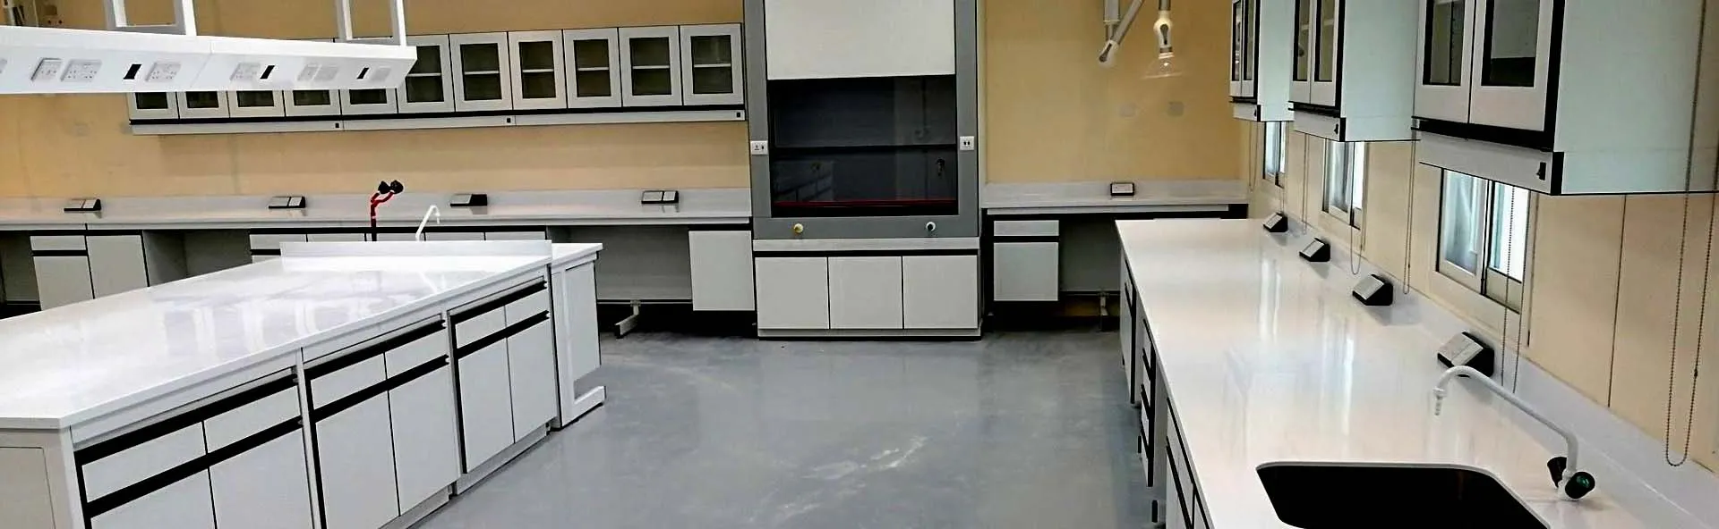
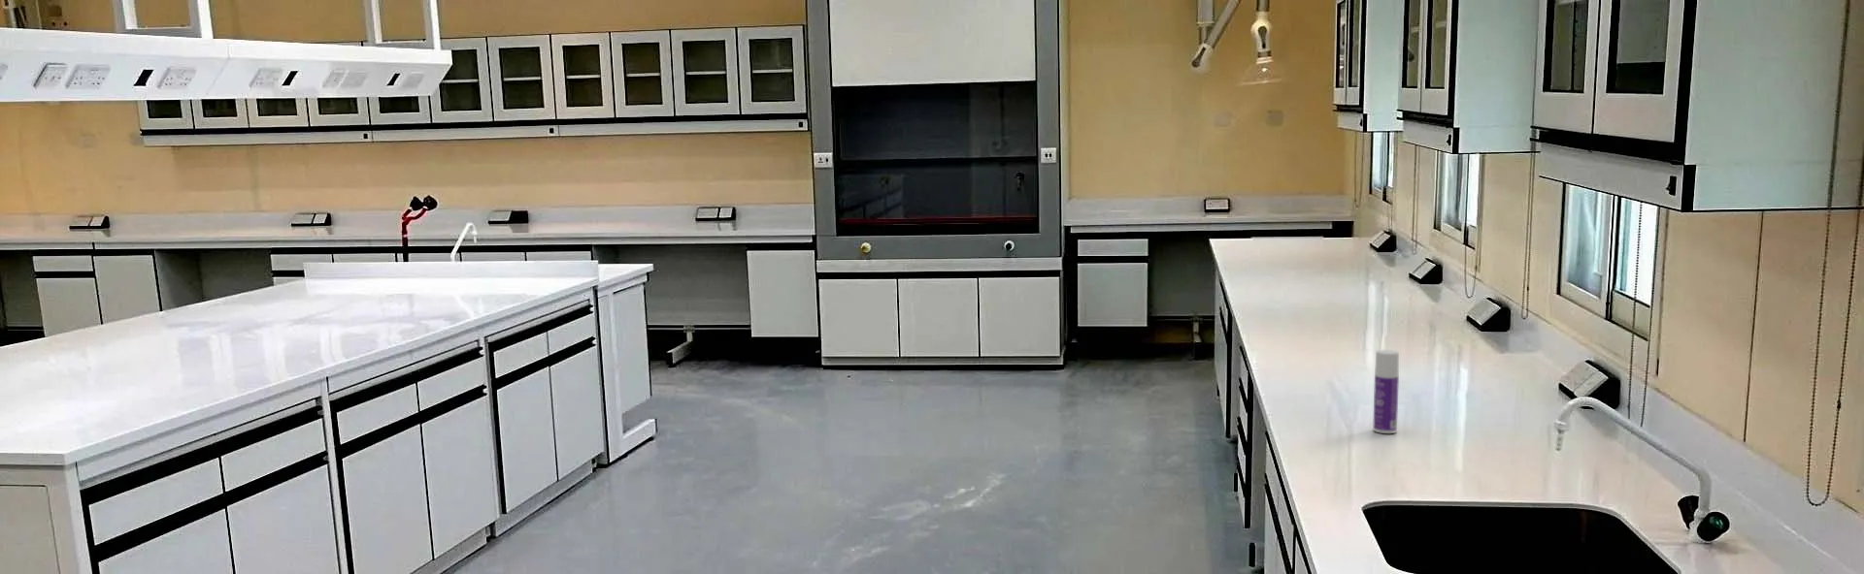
+ bottle (1385, 391)
